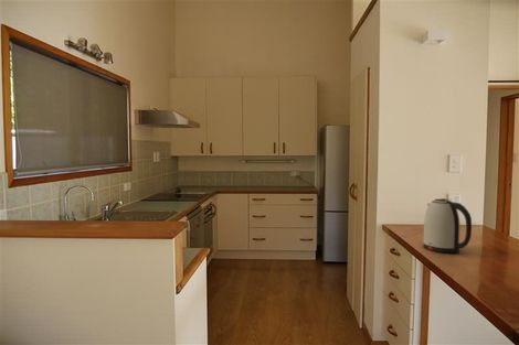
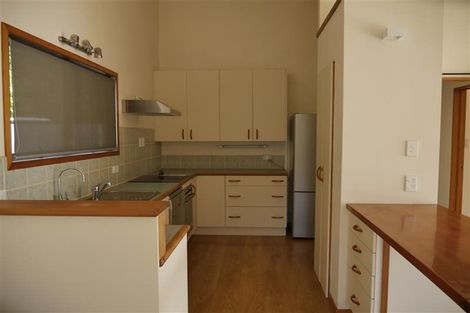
- kettle (447, 224)
